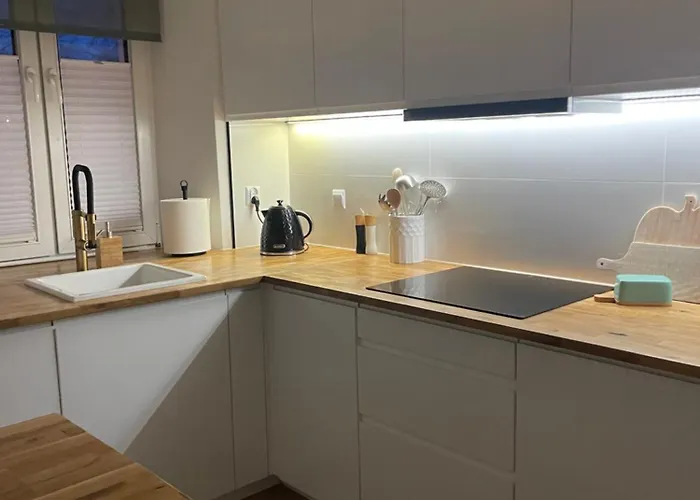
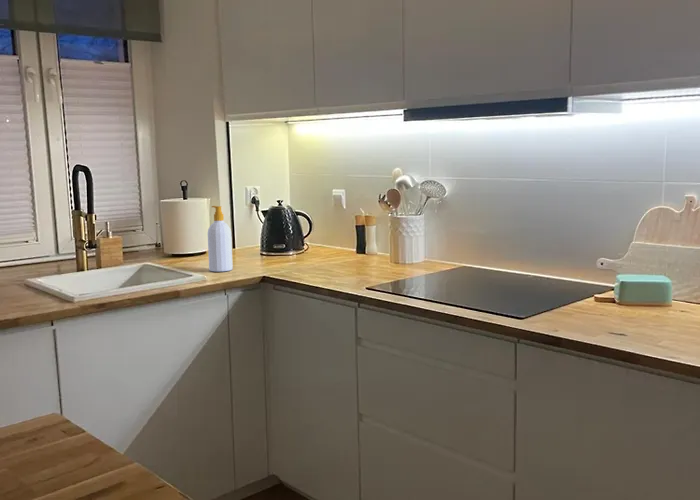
+ soap bottle (219, 238)
